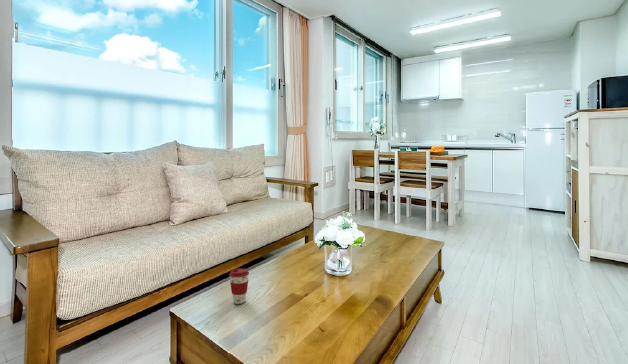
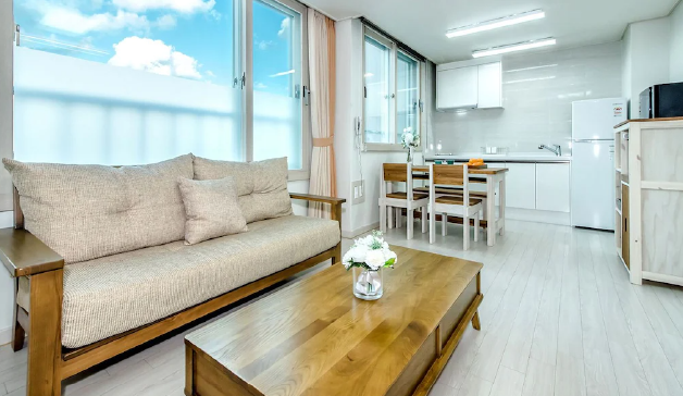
- coffee cup (239, 286)
